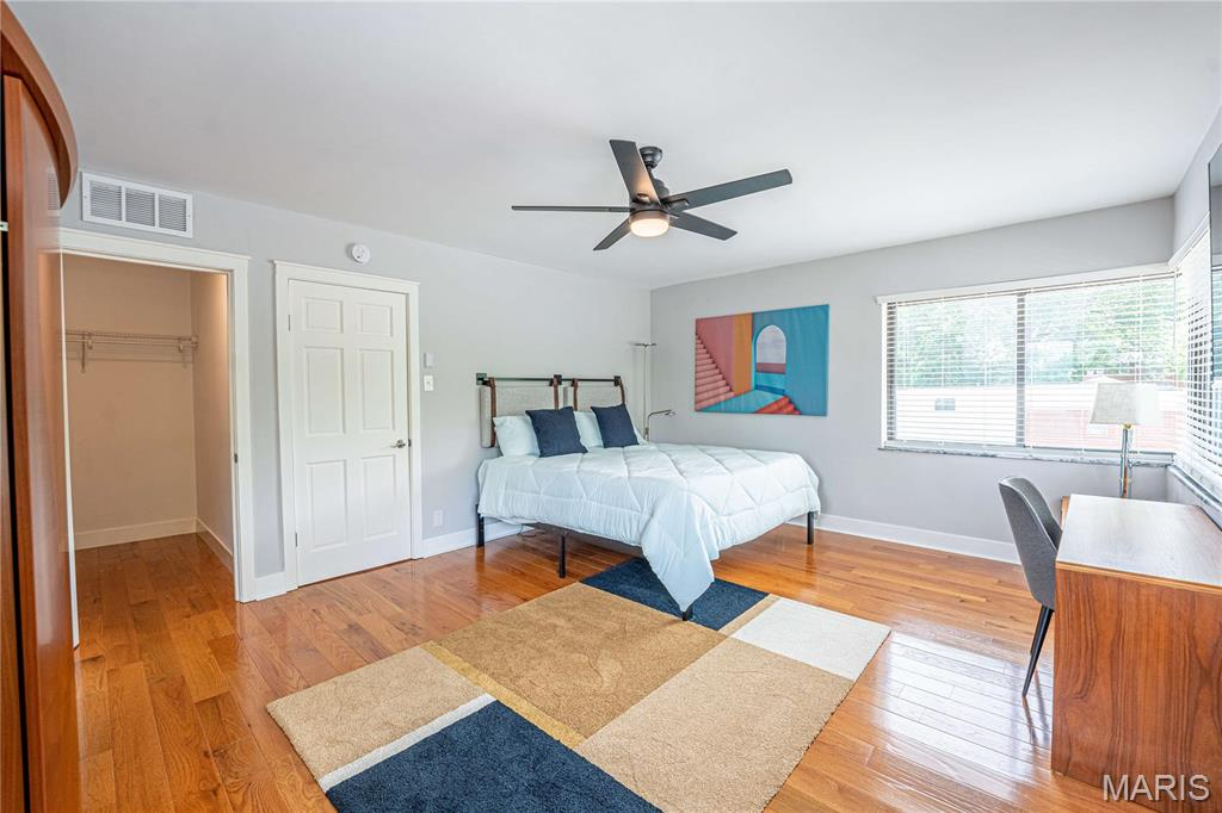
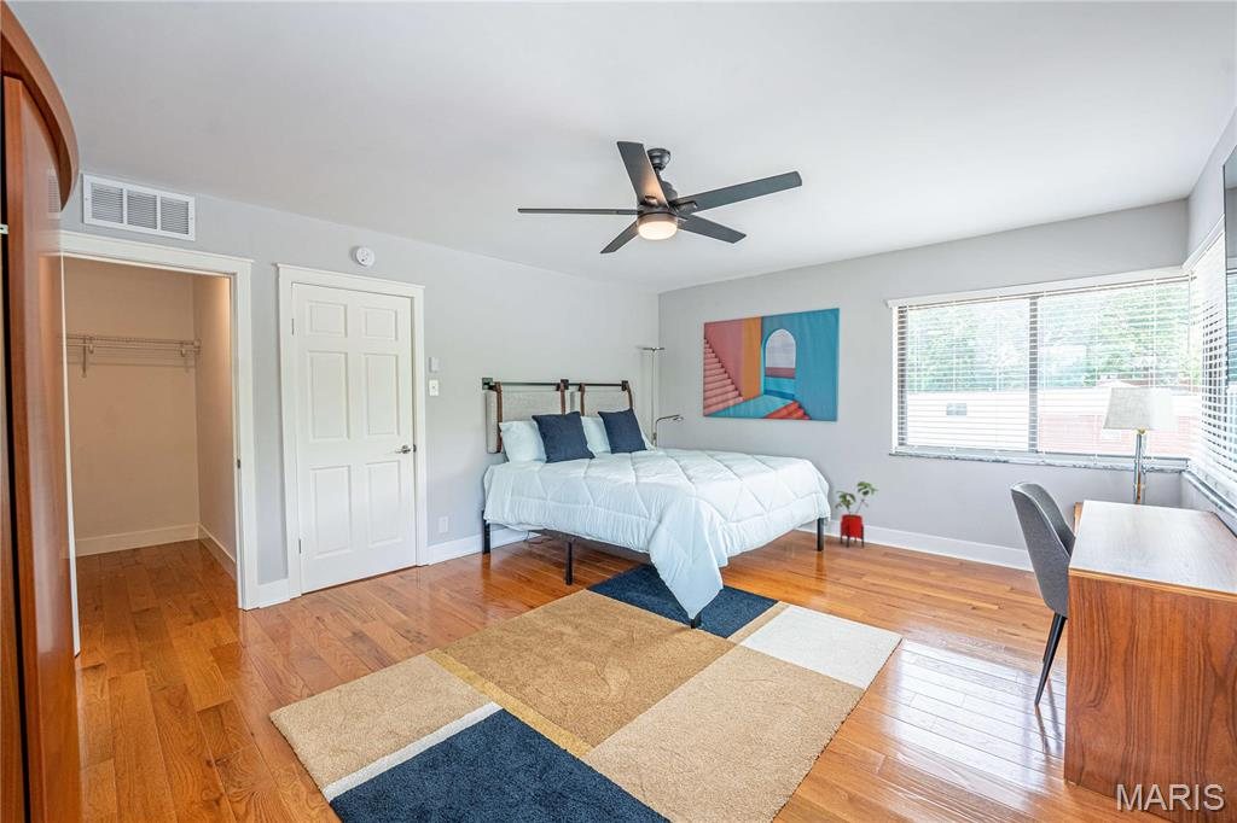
+ house plant (853, 514)
